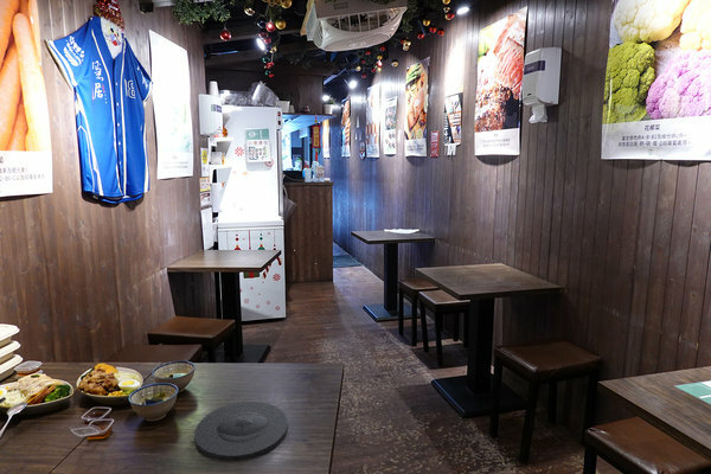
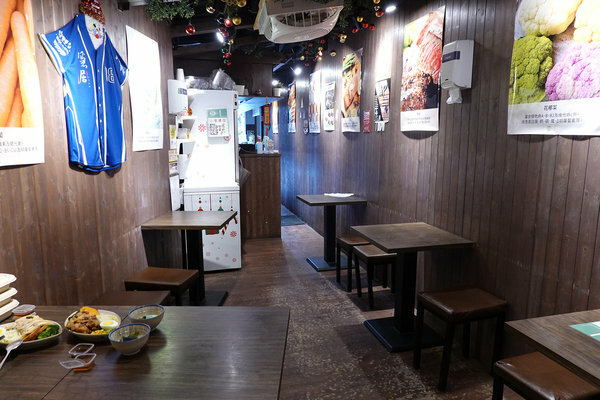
- plate (242, 424)
